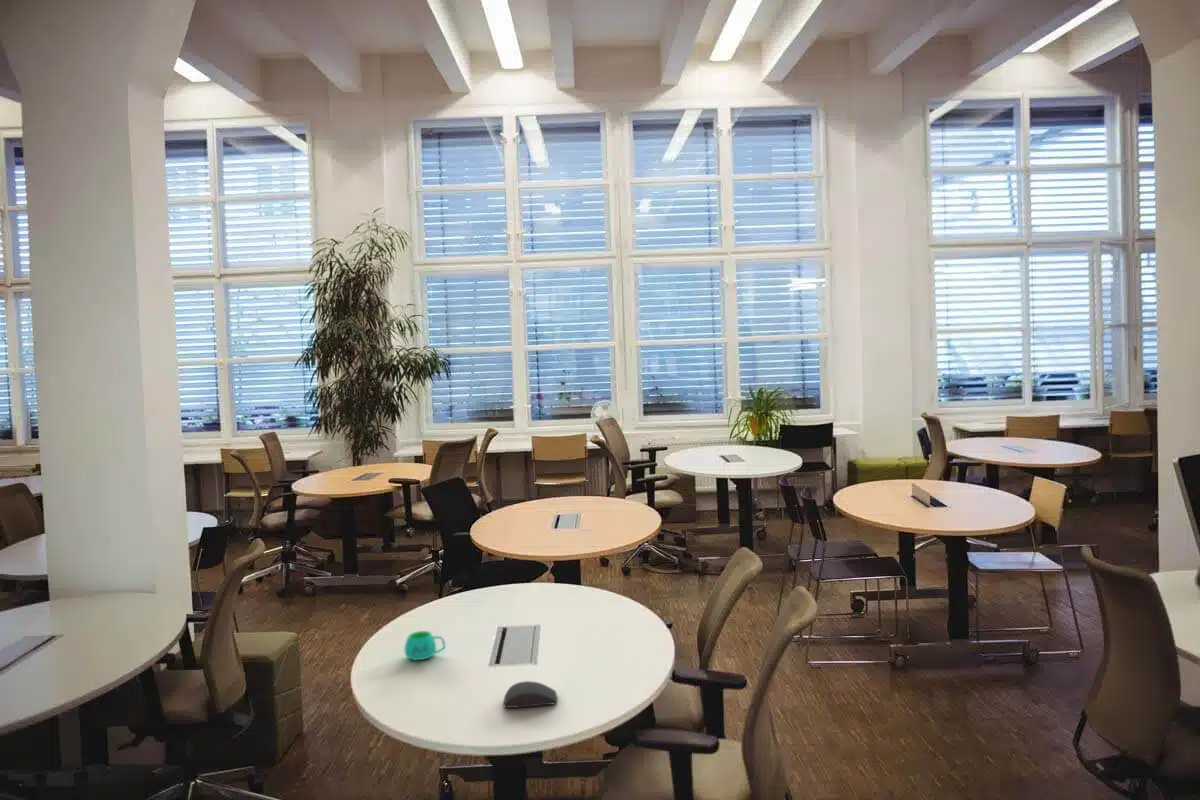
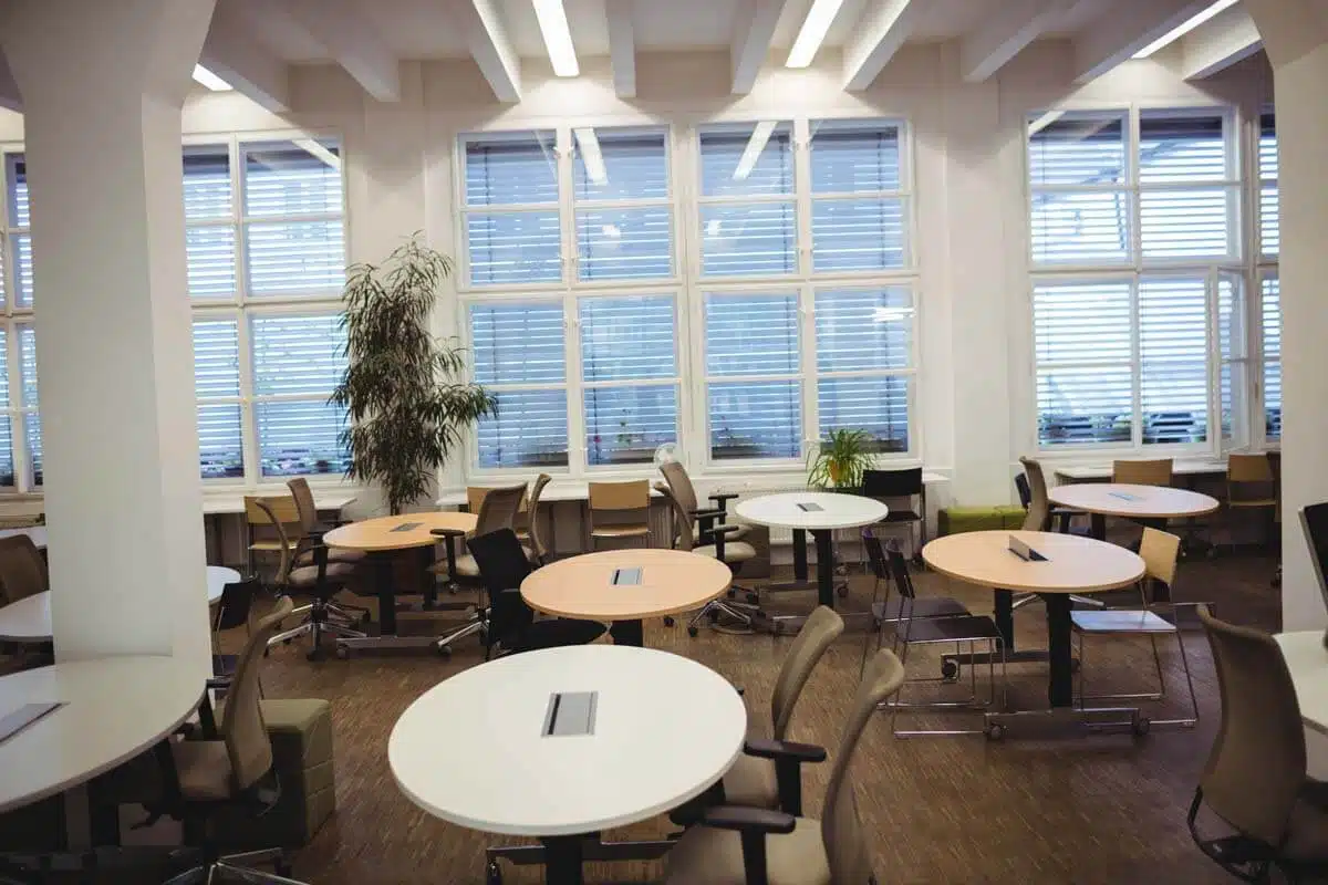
- computer mouse (530, 693)
- mug (424, 645)
